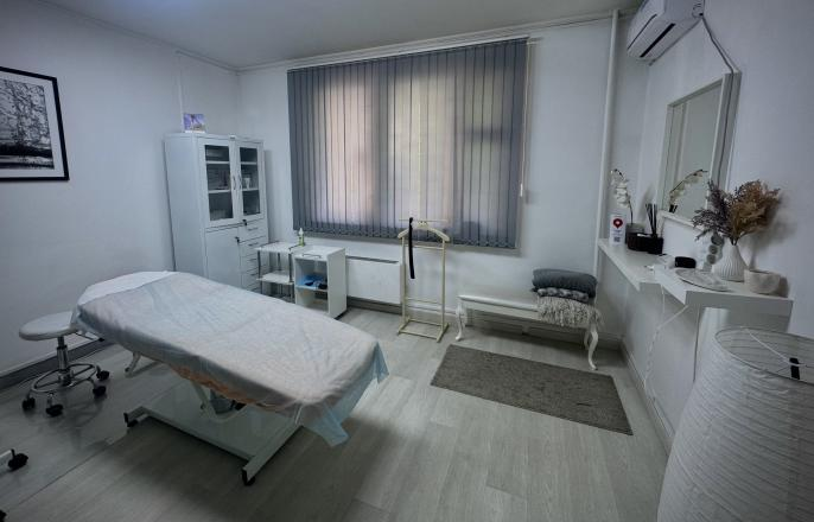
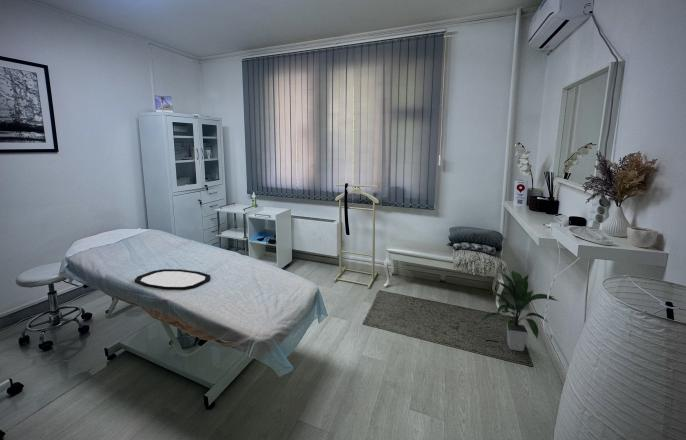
+ indoor plant (515, 308)
+ tray (173, 278)
